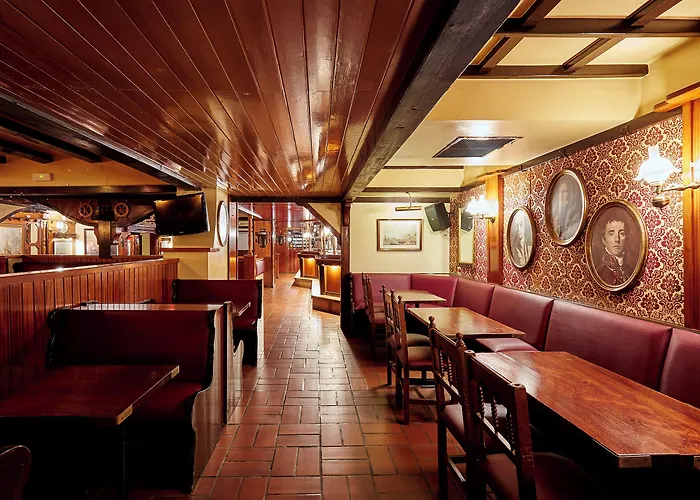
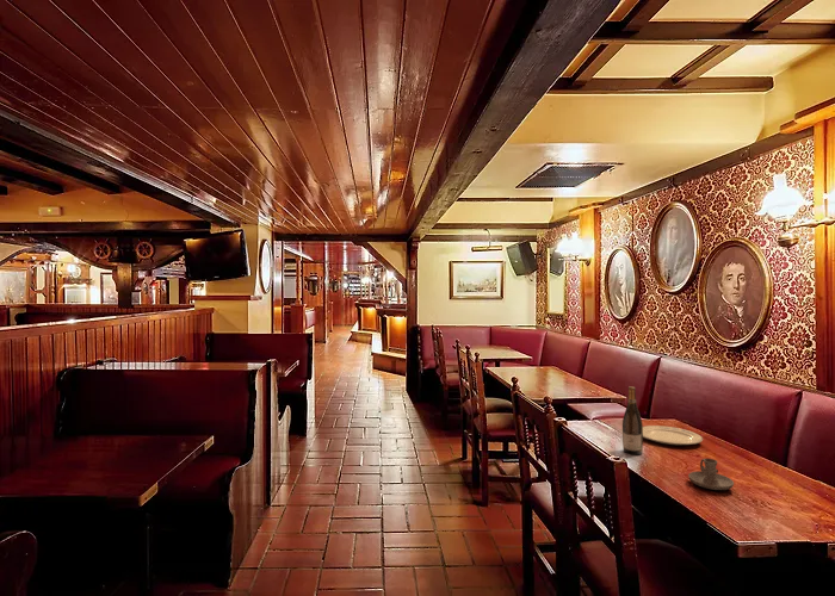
+ chinaware (668, 436)
+ candle holder (709, 471)
+ wine bottle (632, 420)
